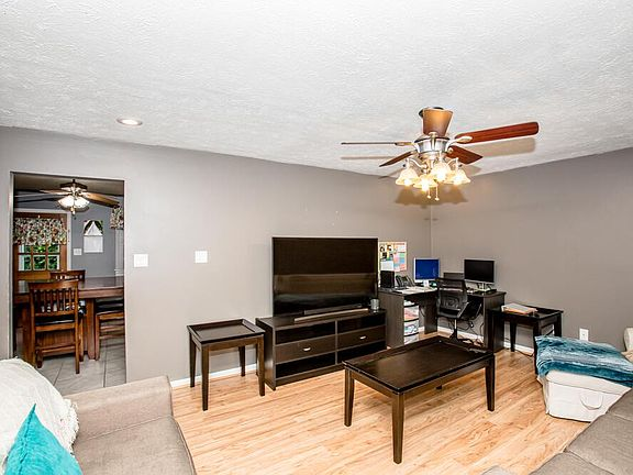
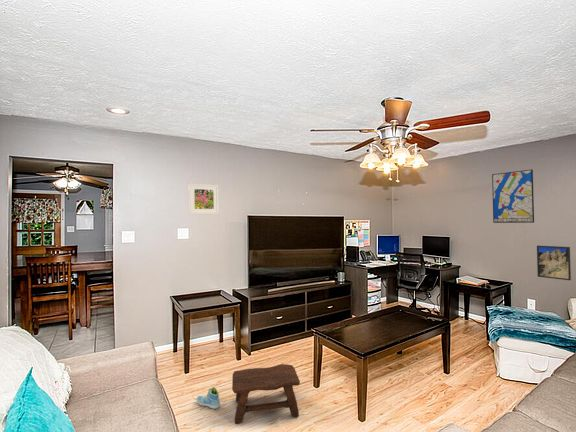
+ wall art (512, 197)
+ stool (265, 389)
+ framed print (553, 262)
+ sneaker (208, 395)
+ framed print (204, 199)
